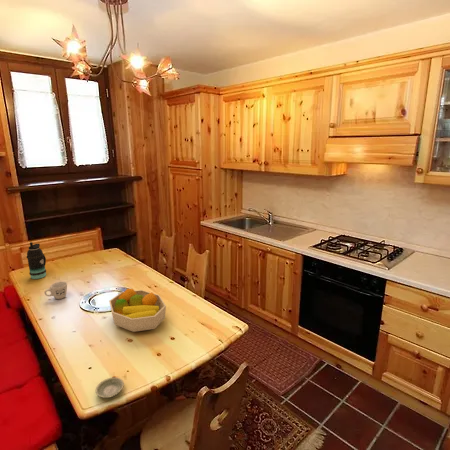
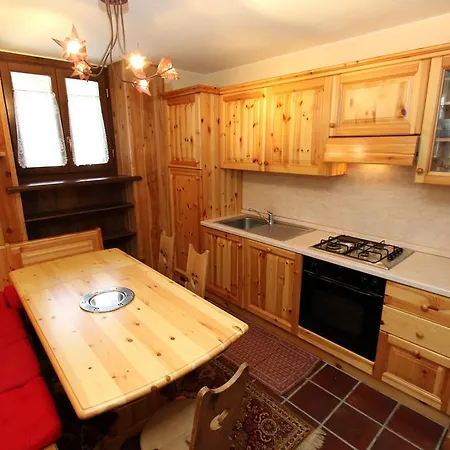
- saucer (110, 389)
- bottle (37, 258)
- fruit bowl (137, 307)
- mug (56, 291)
